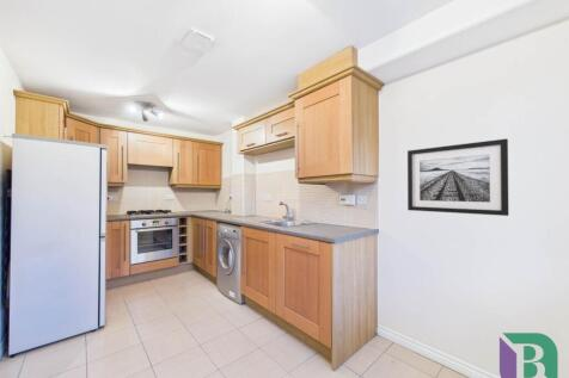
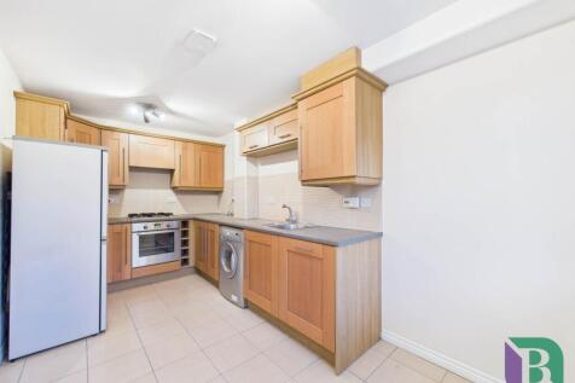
- wall art (451, 179)
